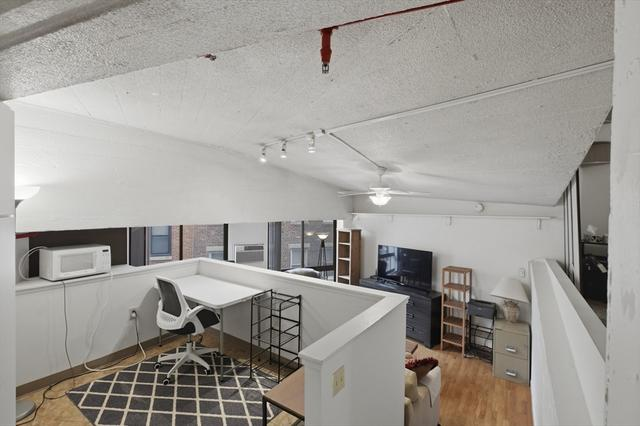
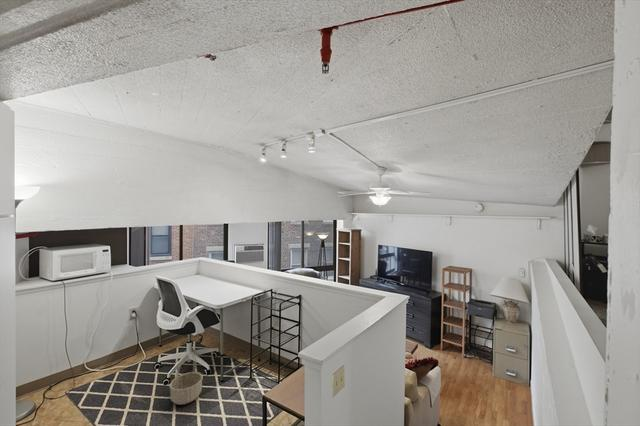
+ basket (186, 375)
